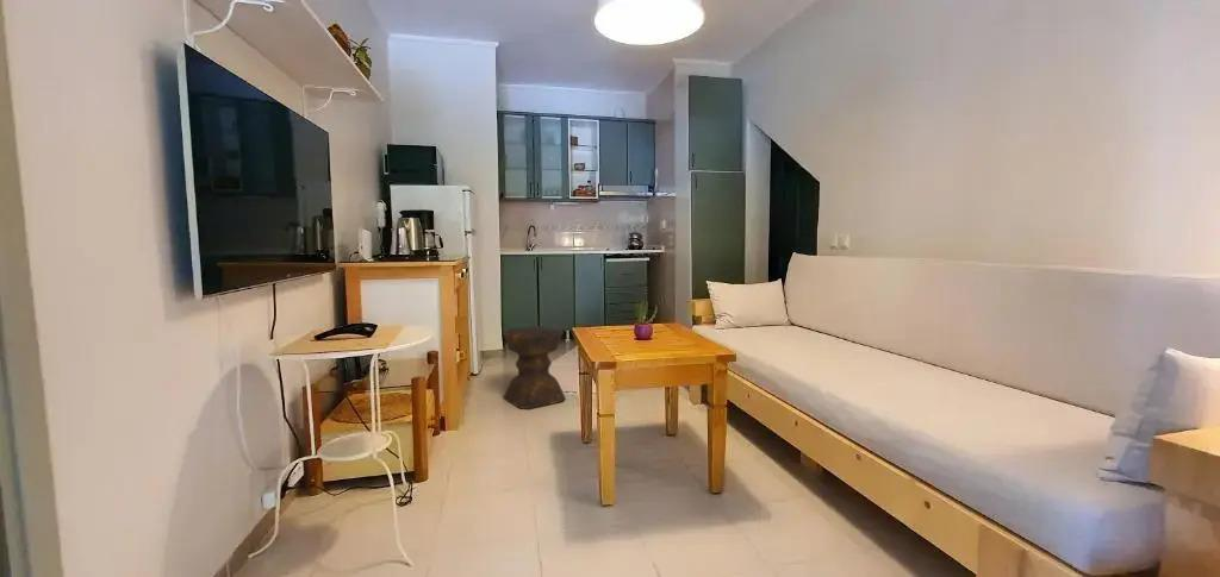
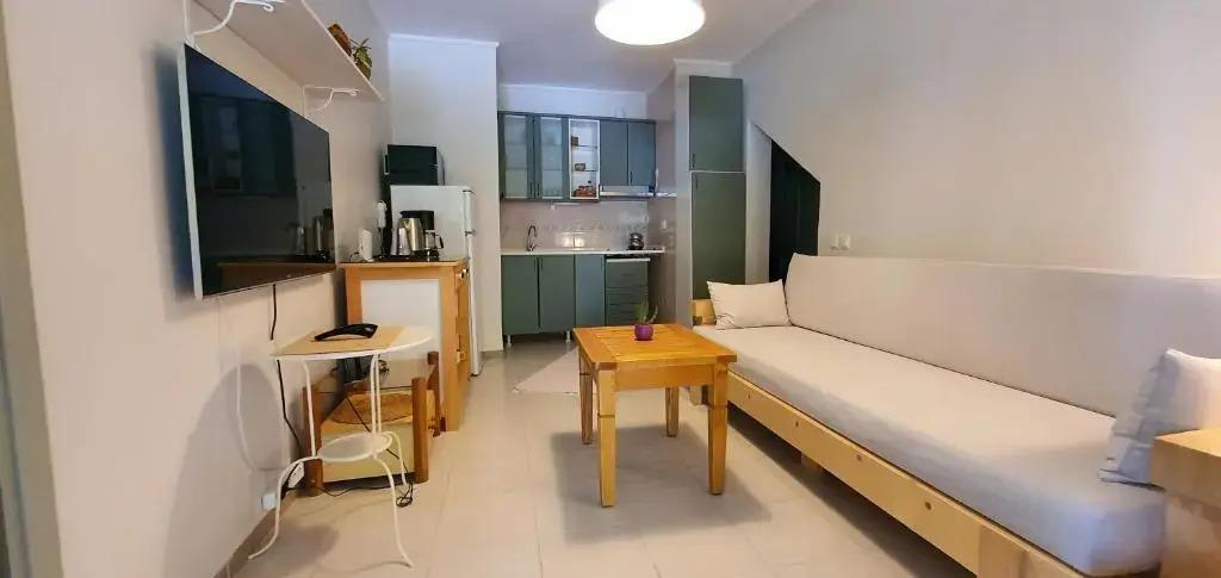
- stool (533, 364)
